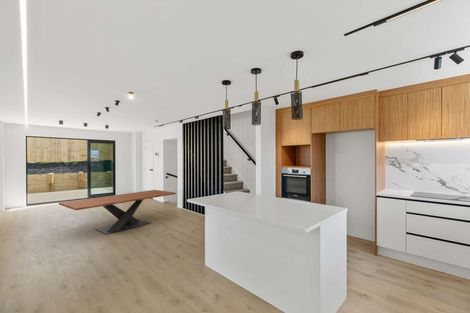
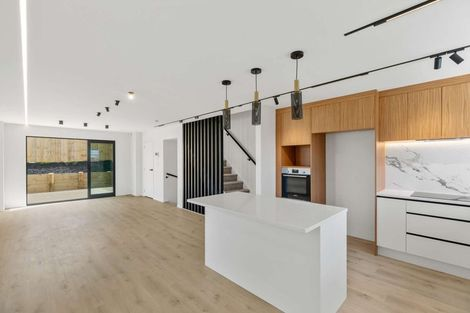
- dining table (123, 211)
